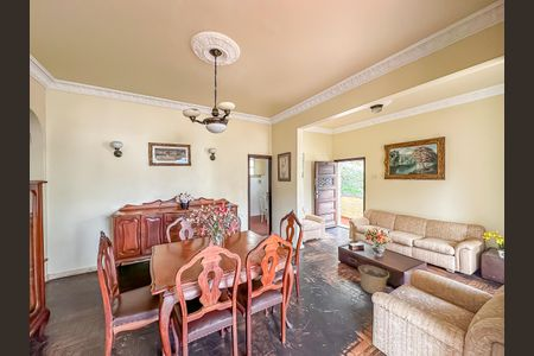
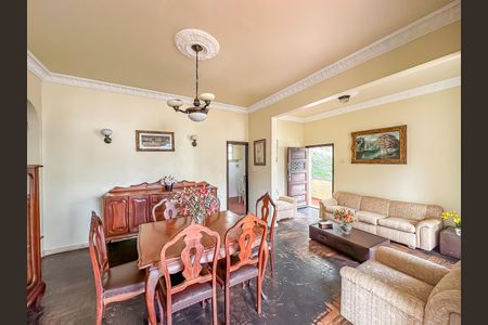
- basket (373, 278)
